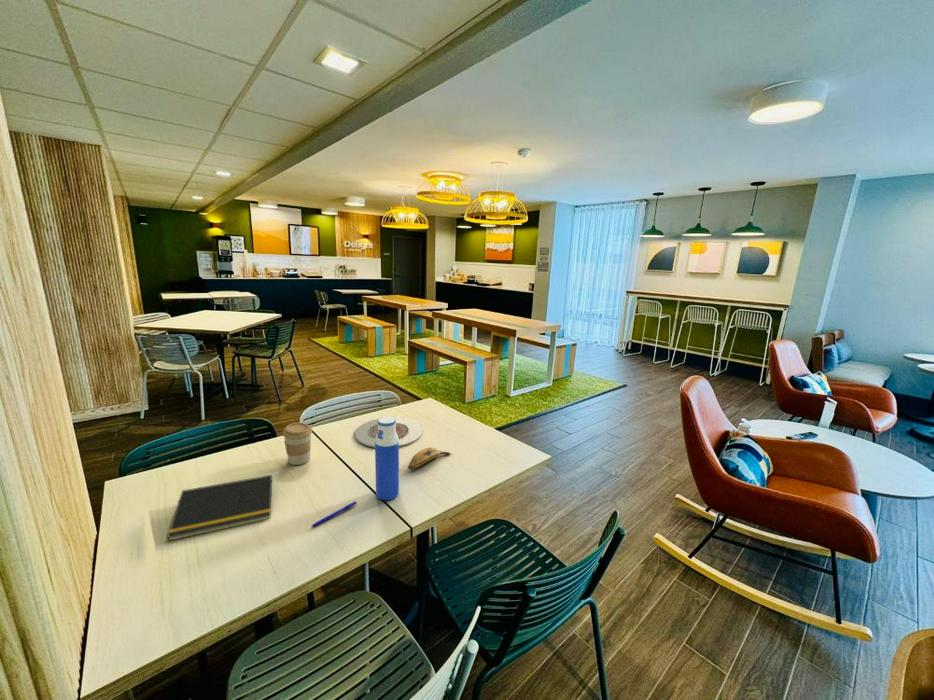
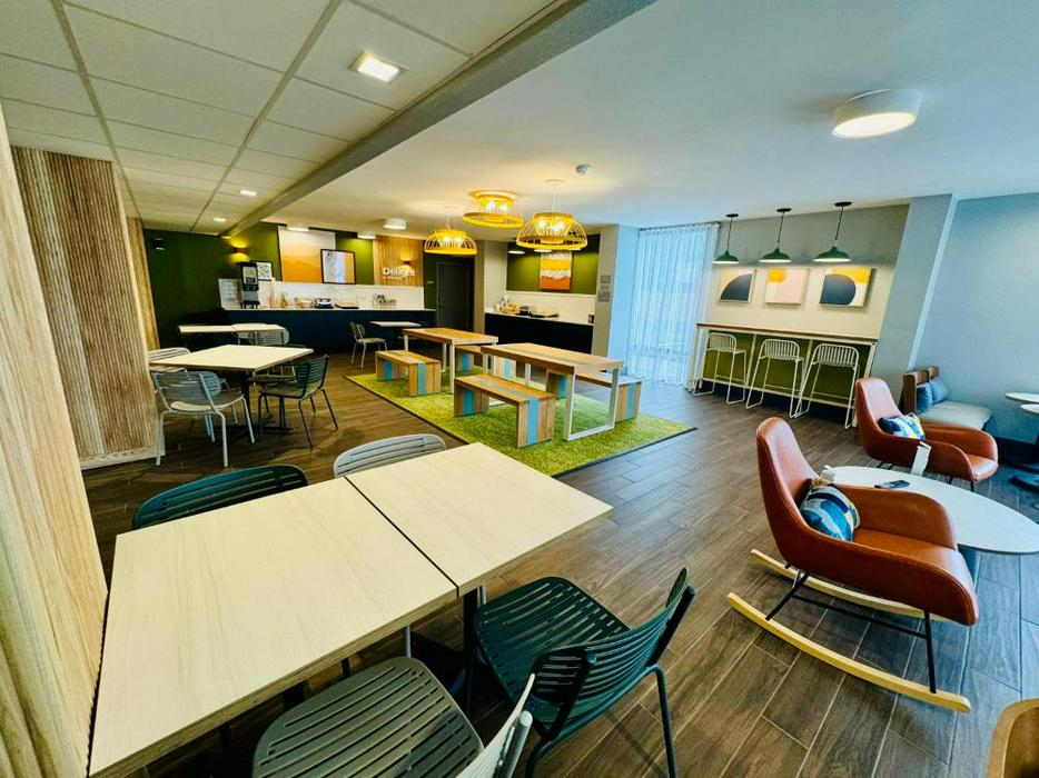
- banana (427, 455)
- water bottle (387, 457)
- plate (396, 431)
- notepad (225, 504)
- coffee cup (298, 443)
- pen (334, 514)
